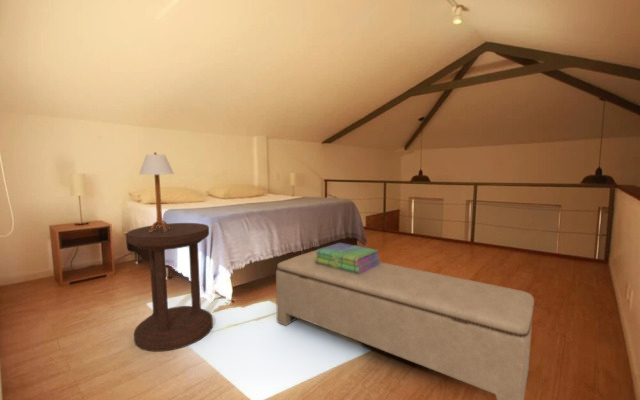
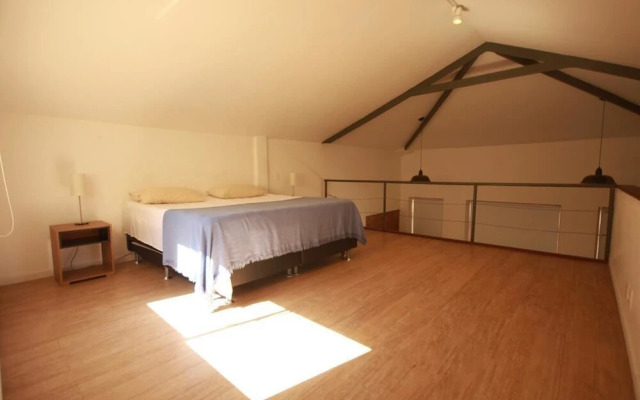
- bench (386, 308)
- side table (166, 284)
- stack of books (347, 256)
- table lamp (157, 191)
